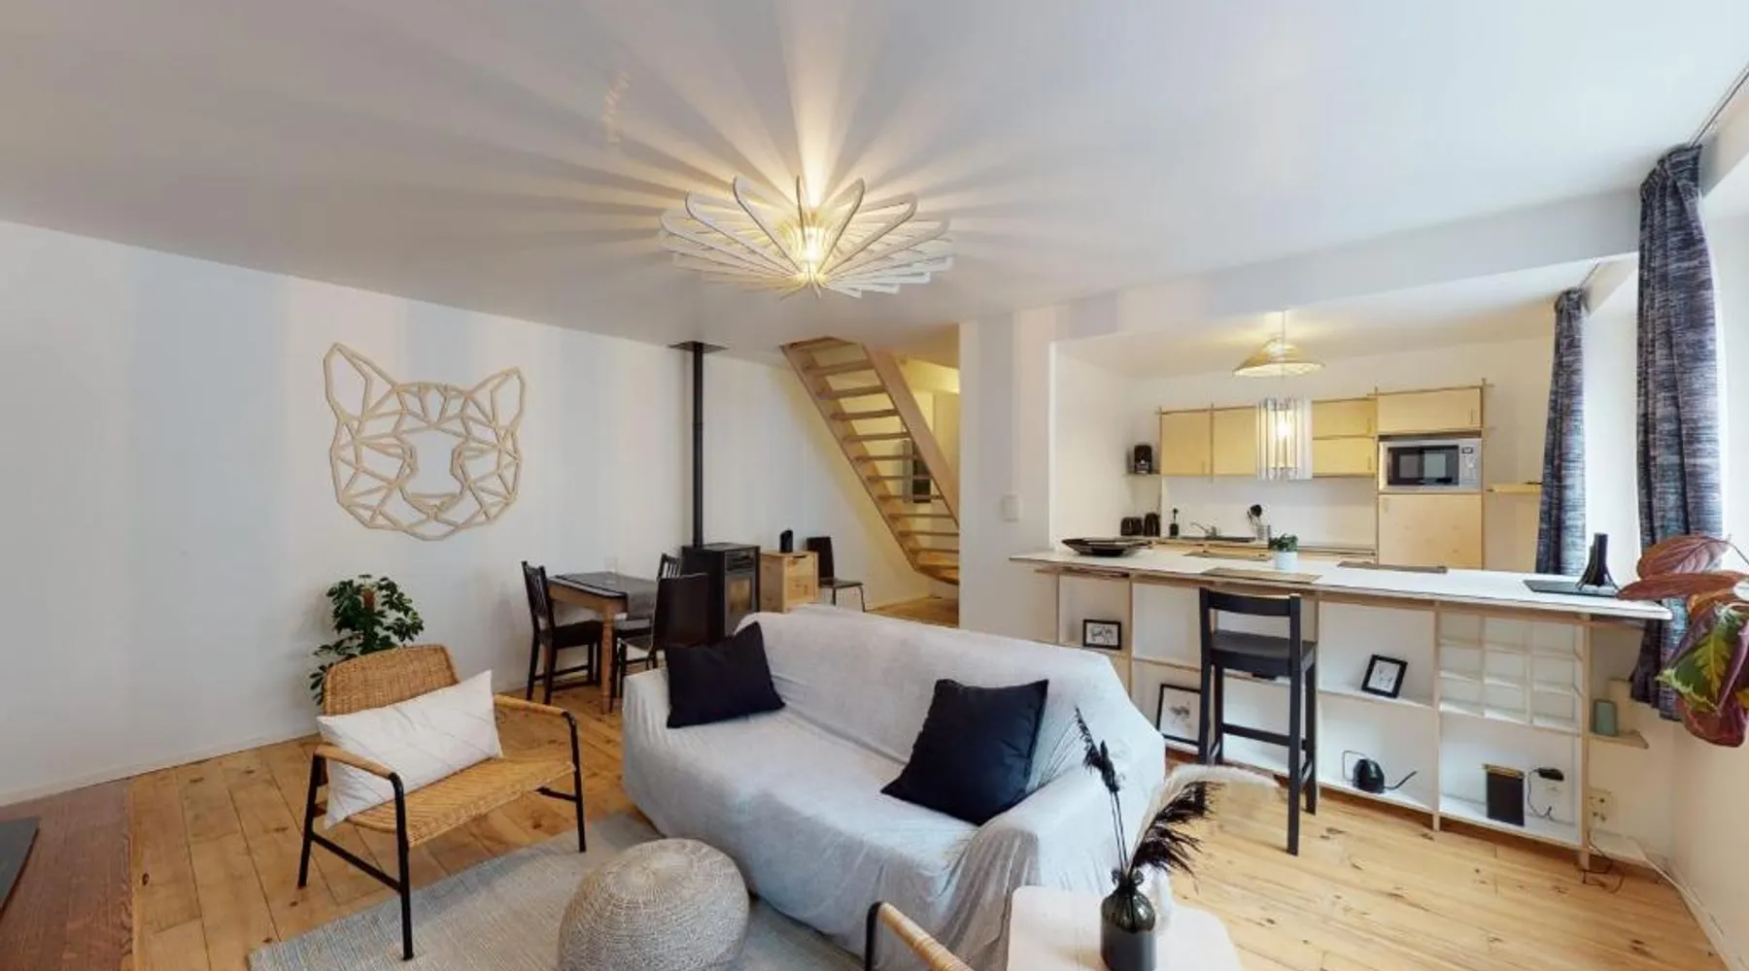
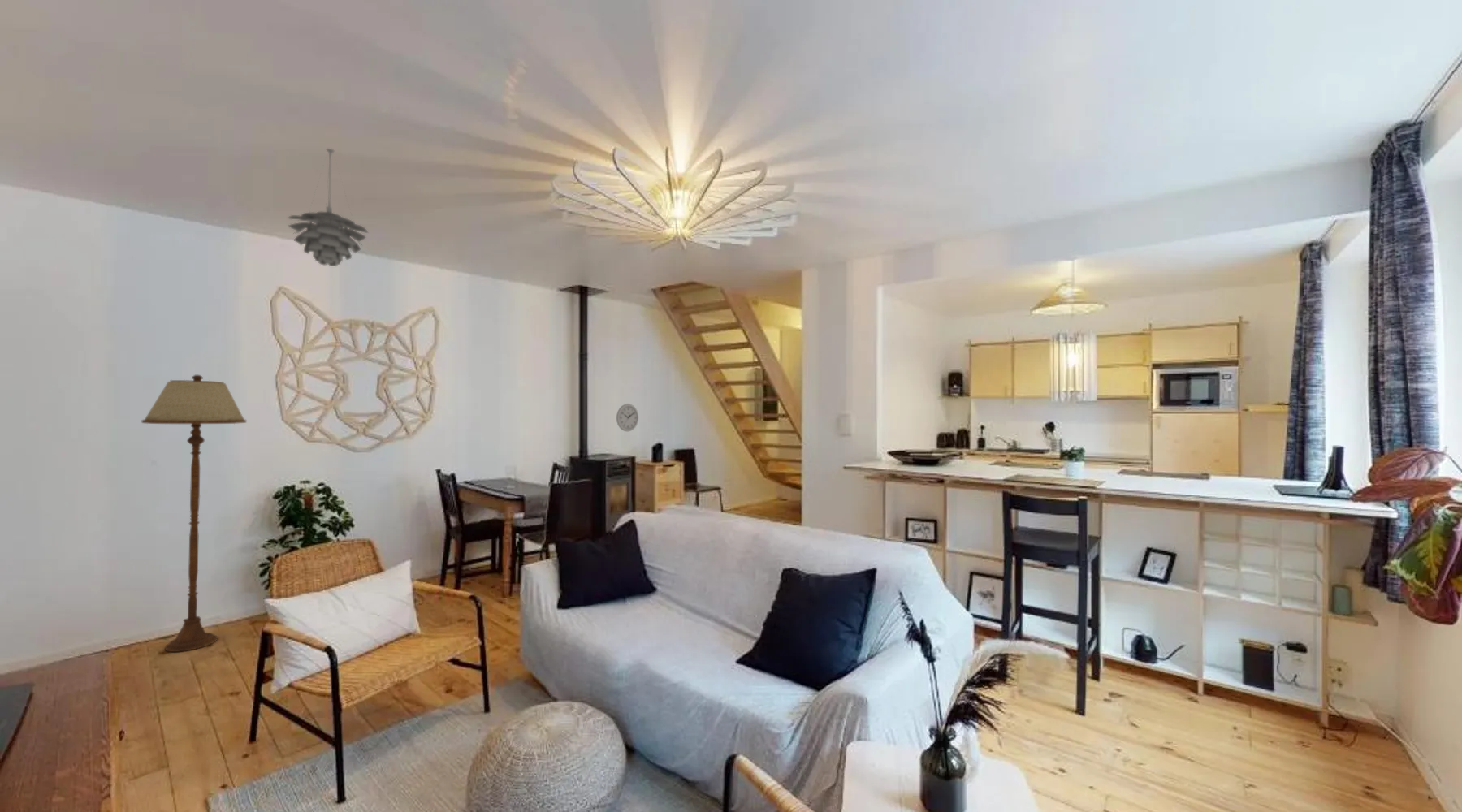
+ wall clock (628, 417)
+ pendant light (330, 207)
+ floor lamp (194, 509)
